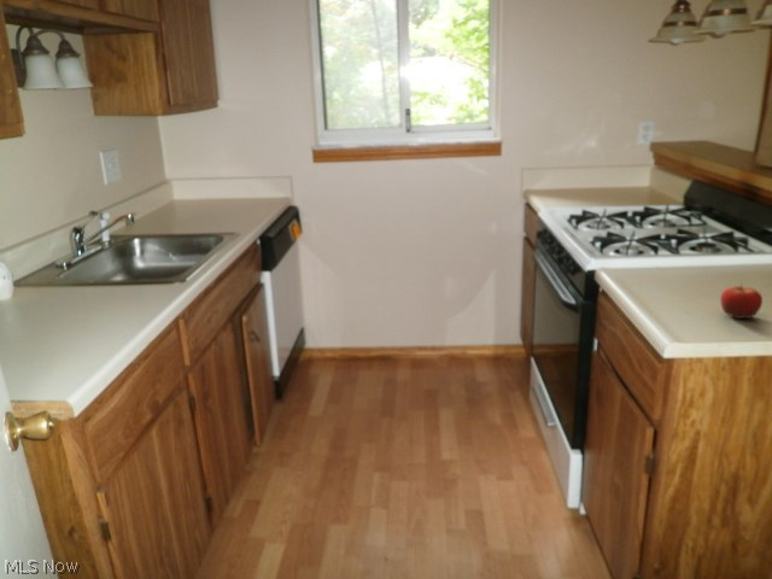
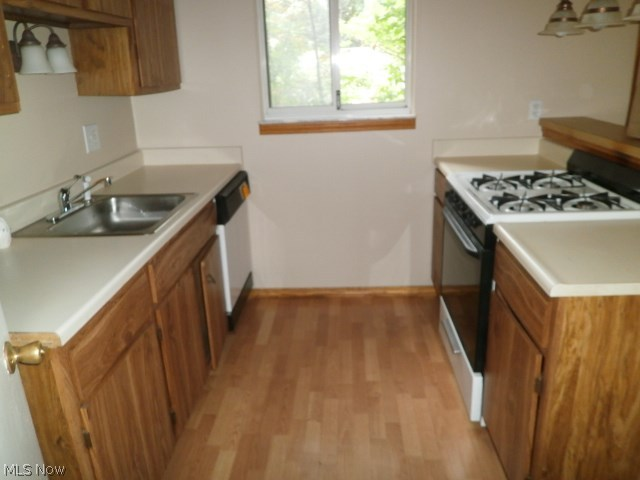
- fruit (741, 299)
